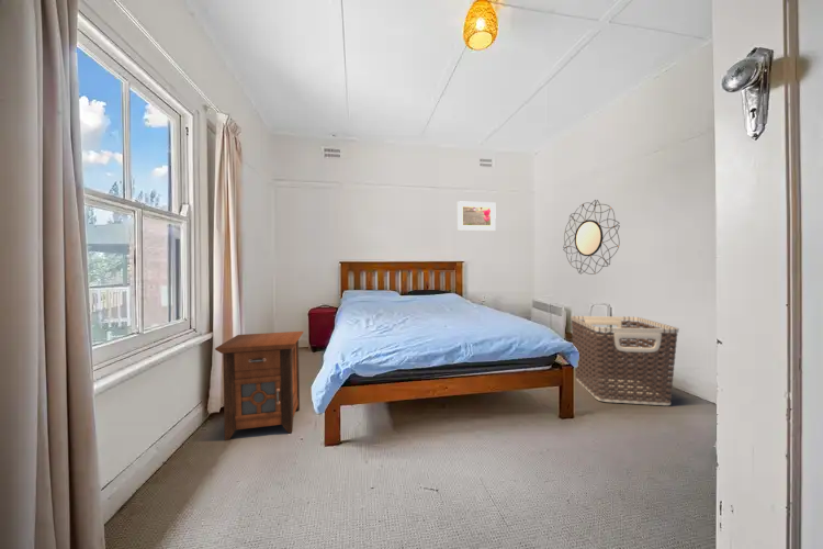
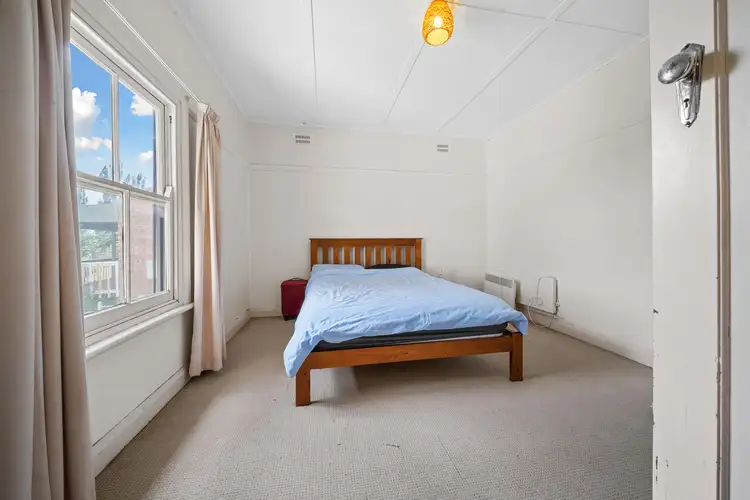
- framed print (476, 215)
- nightstand (264, 380)
- home mirror (588, 237)
- clothes hamper (618, 356)
